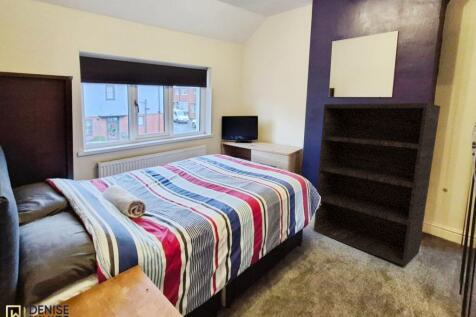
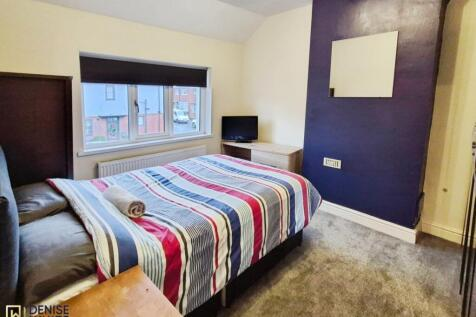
- bookshelf (369, 175)
